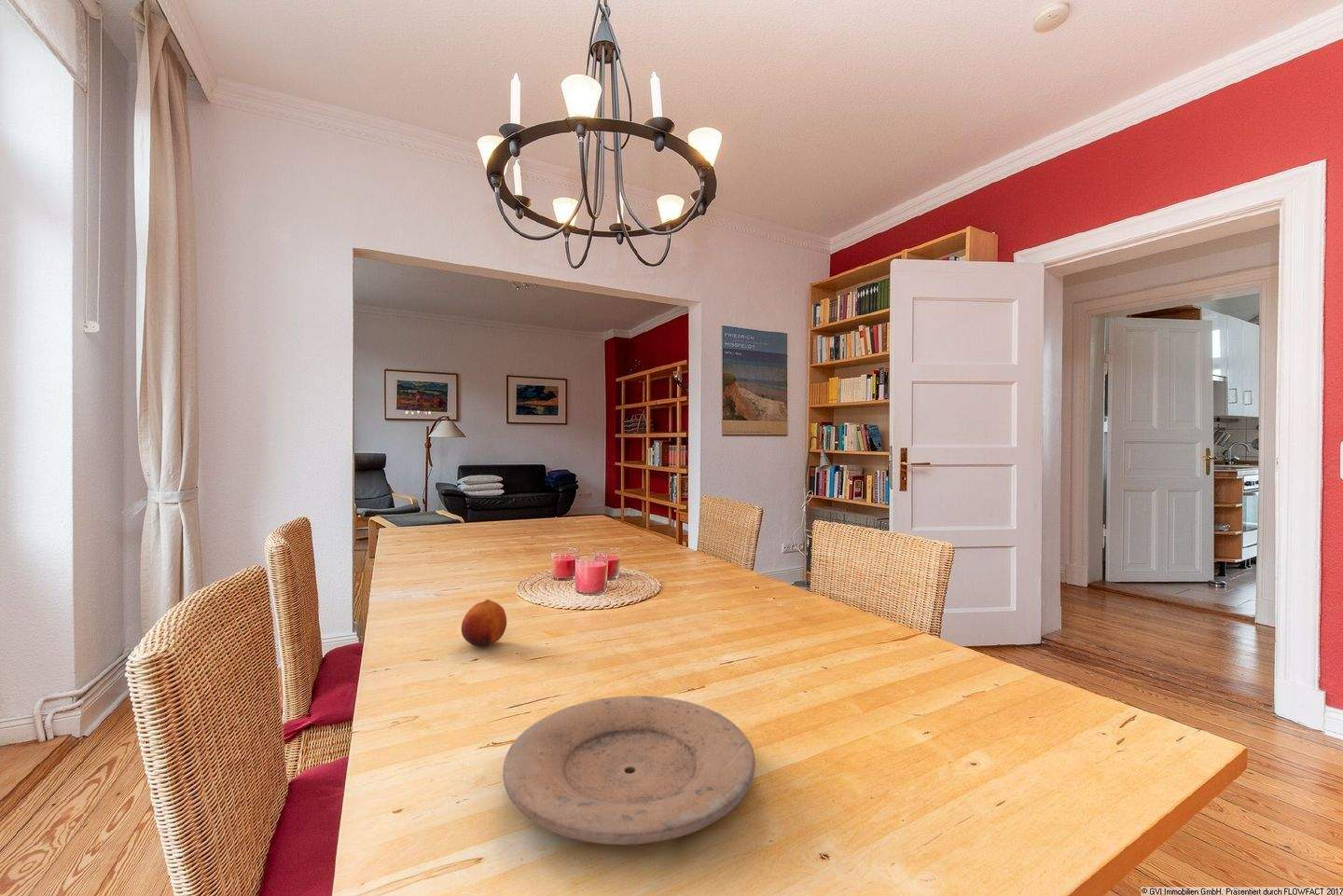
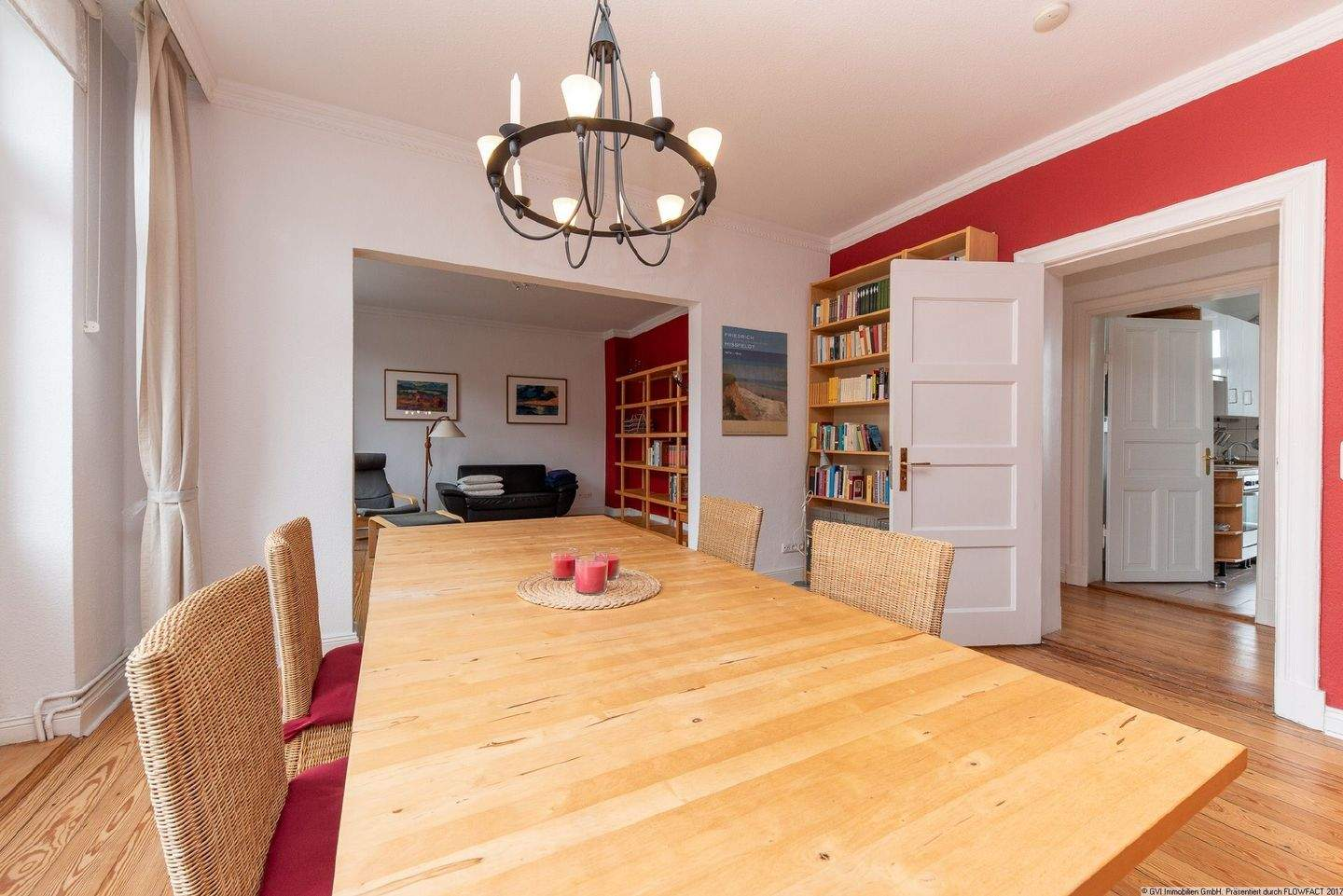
- plate (630, 764)
- fruit (484, 622)
